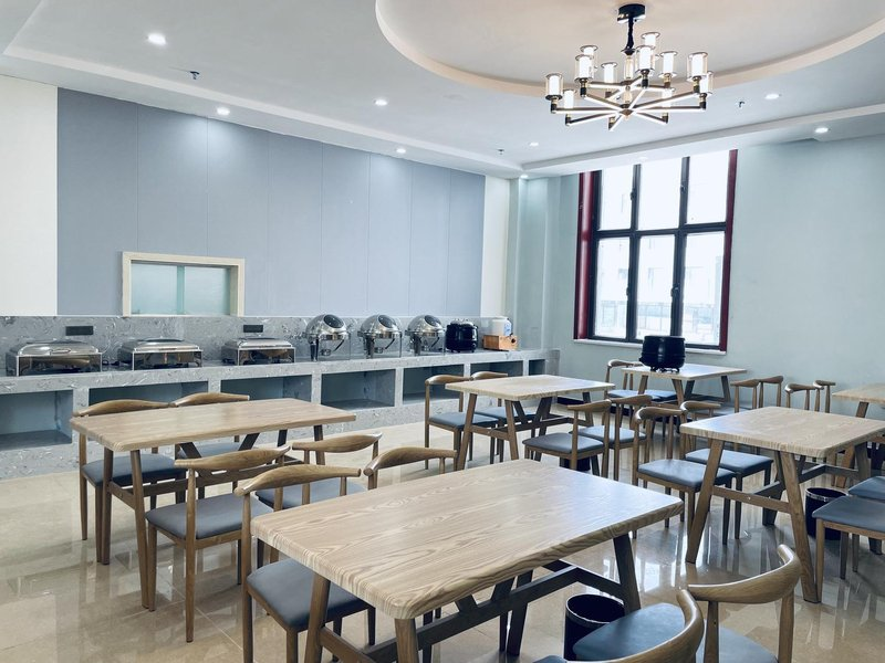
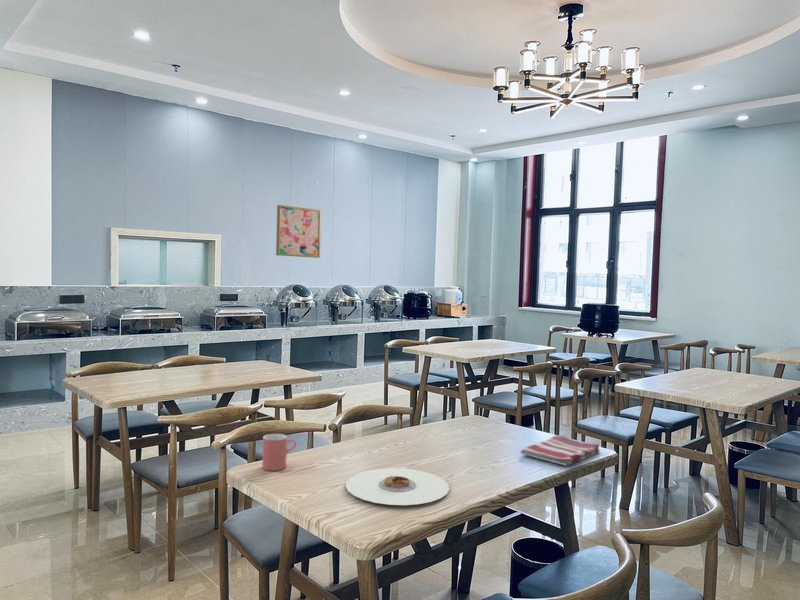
+ cup (279, 451)
+ plate (397, 481)
+ wall art (299, 232)
+ dish towel (560, 449)
